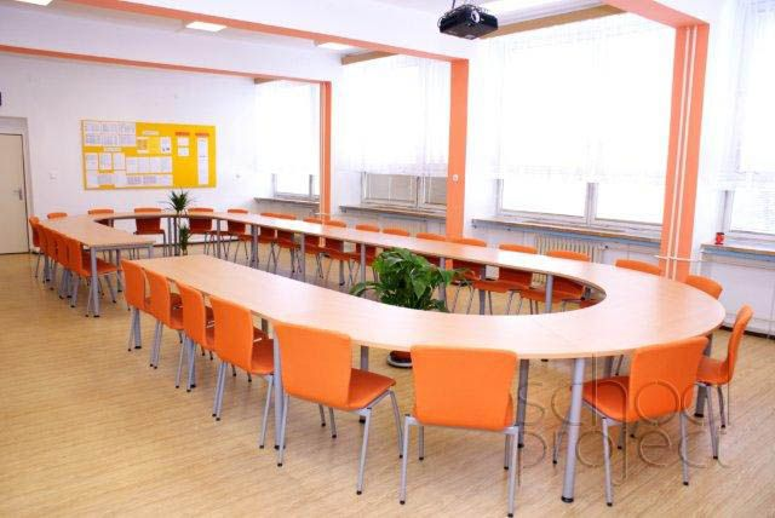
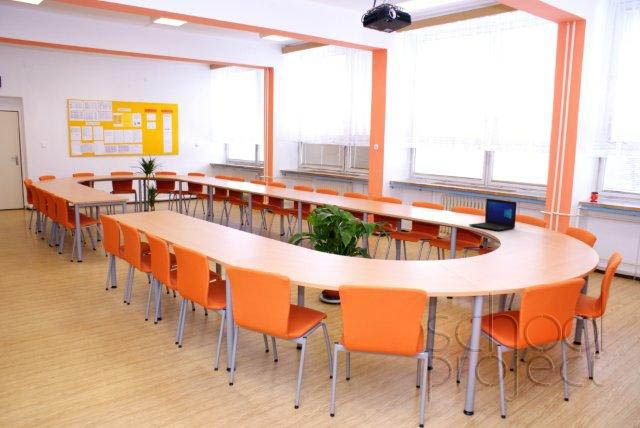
+ laptop (492, 213)
